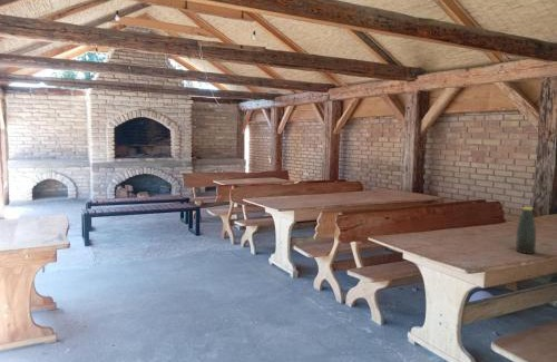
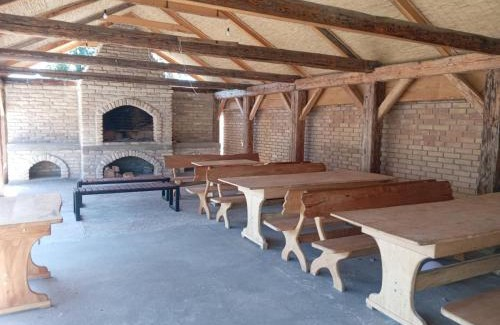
- bottle (526, 229)
